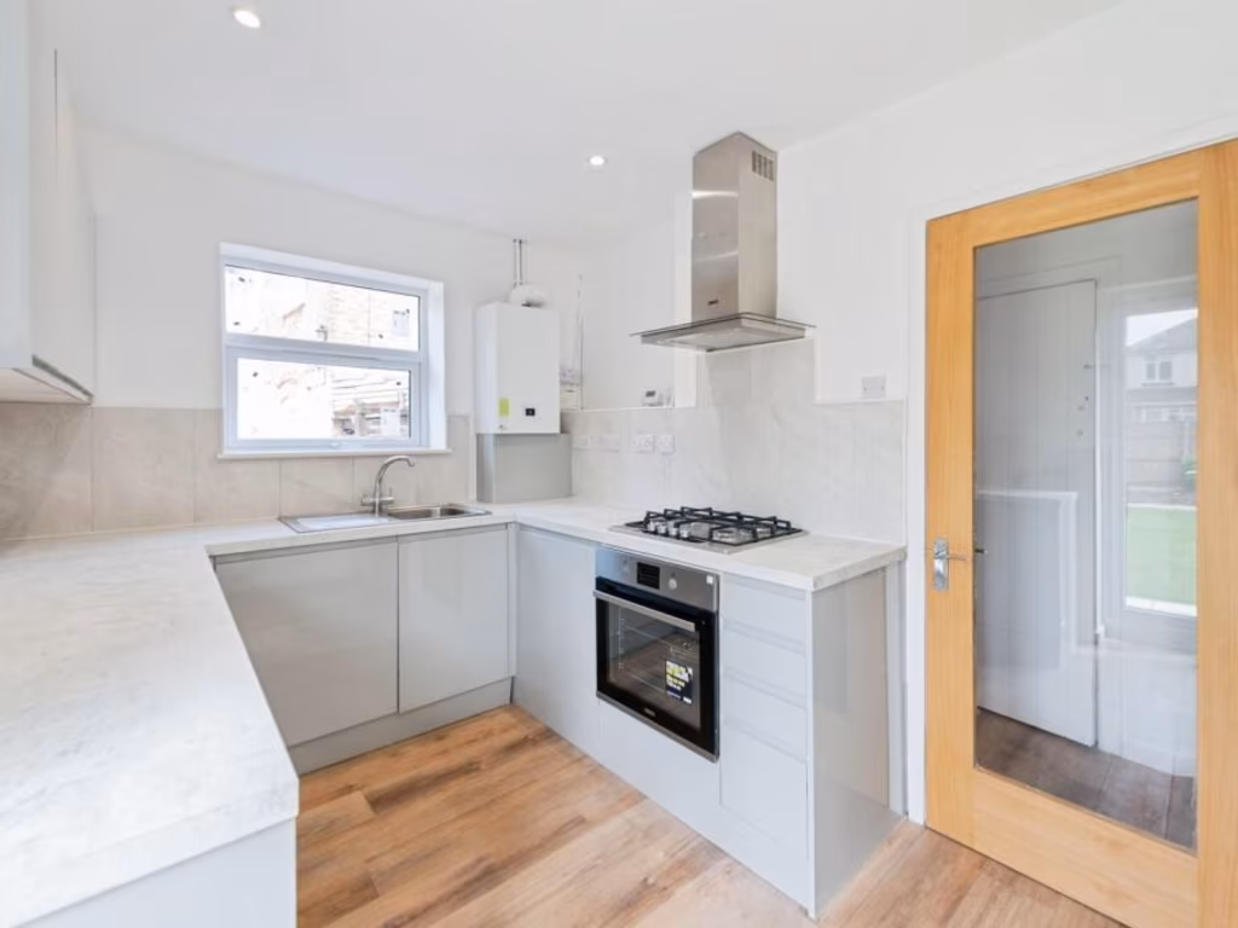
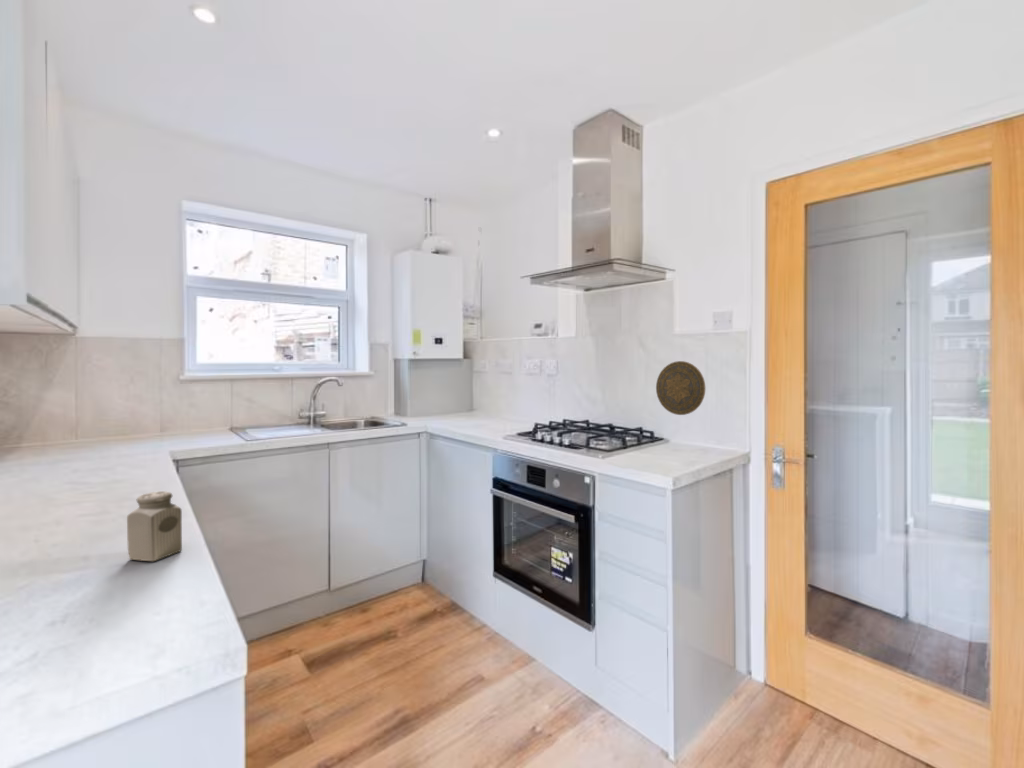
+ decorative plate (678, 388)
+ salt shaker (155, 523)
